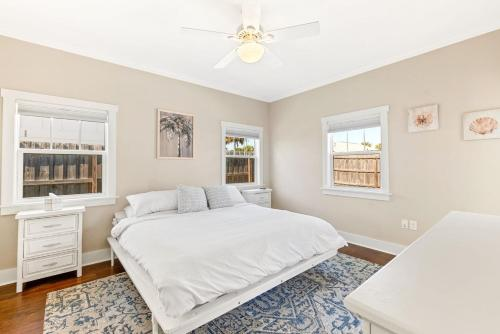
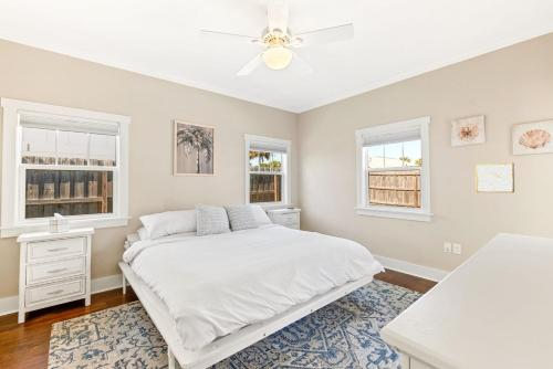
+ wall art (494, 178)
